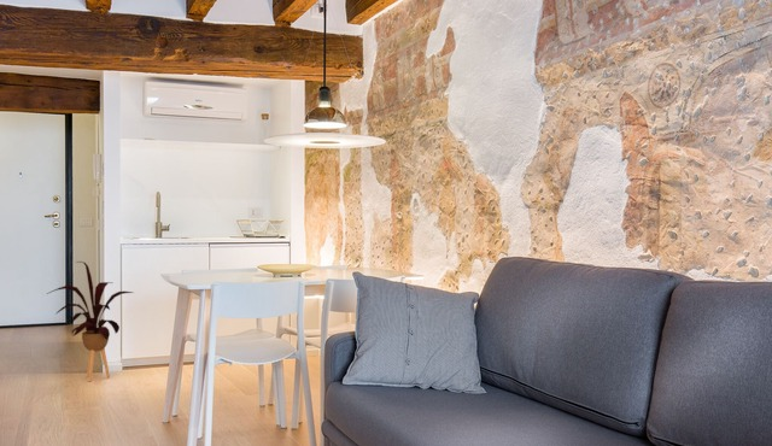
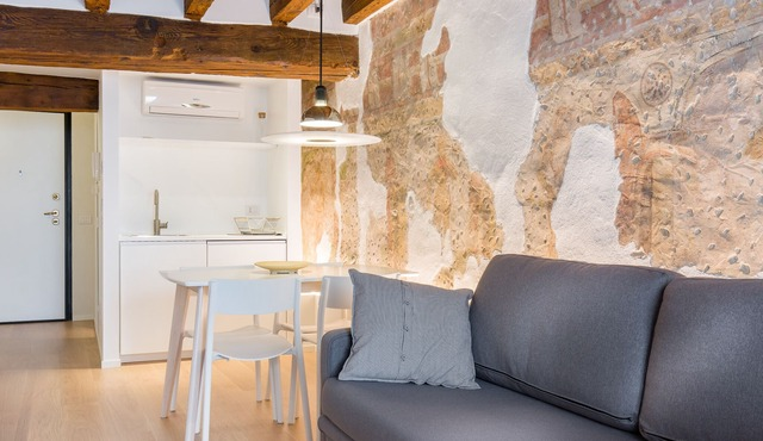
- house plant (90, 318)
